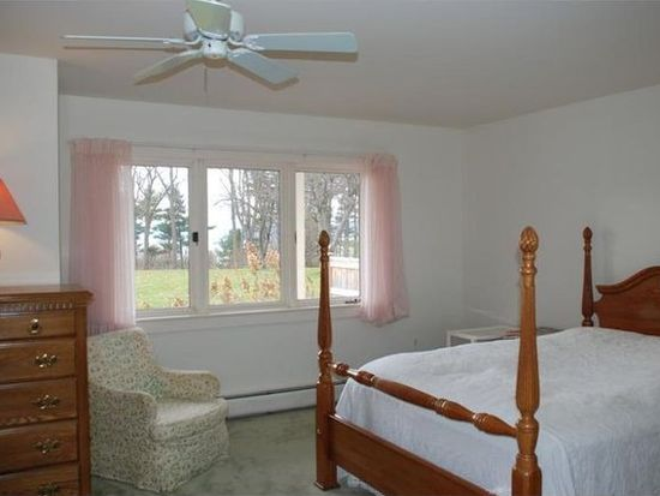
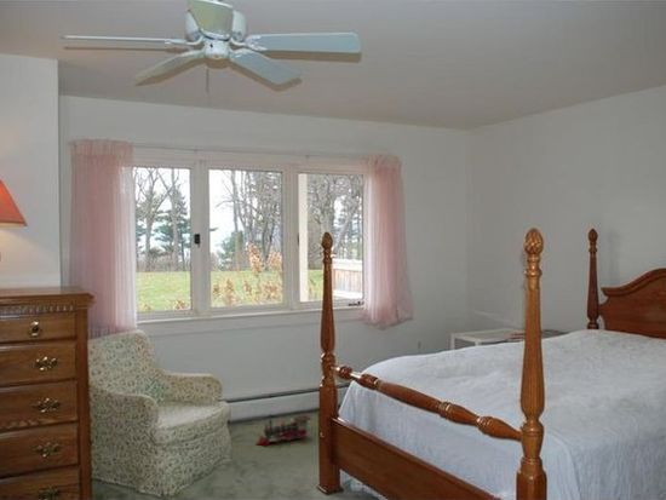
+ toy train (282, 429)
